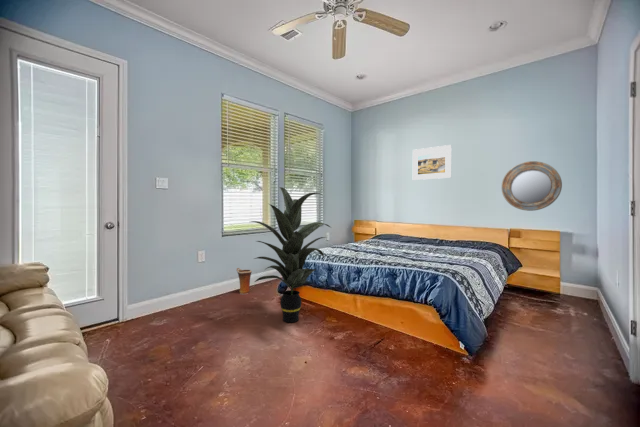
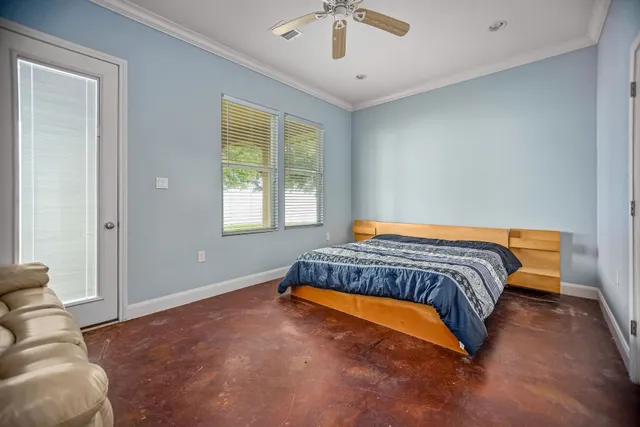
- indoor plant (290, 252)
- home mirror (530, 186)
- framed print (431, 163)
- vase (244, 280)
